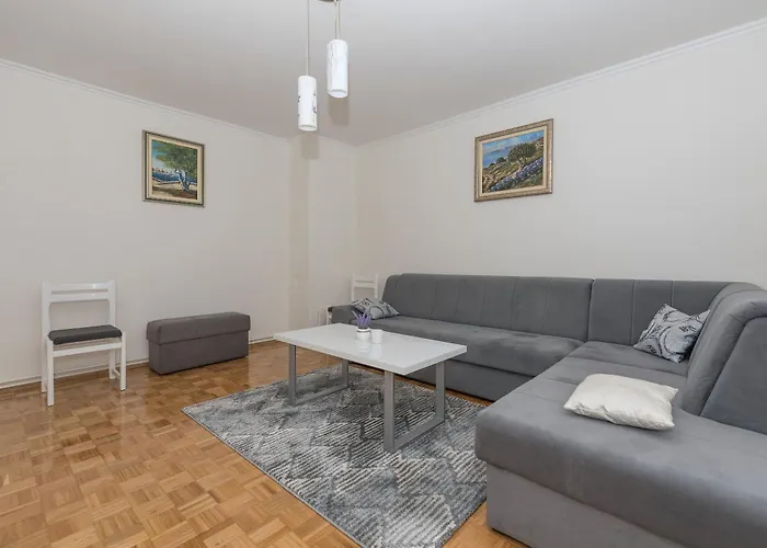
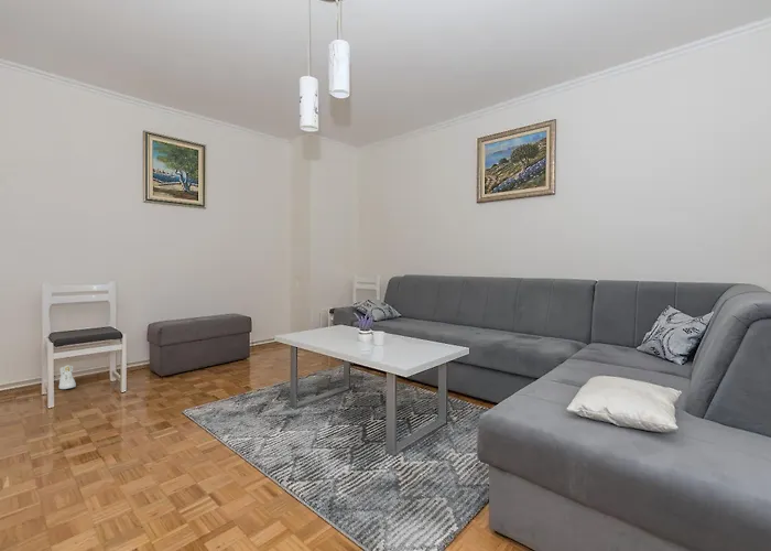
+ sneaker (66, 376)
